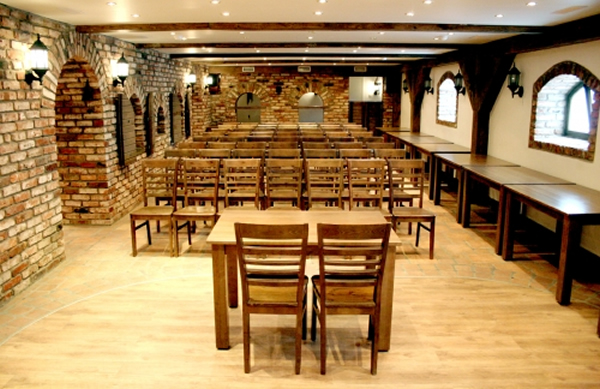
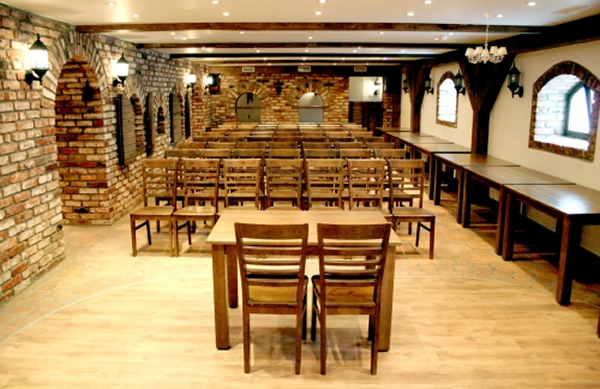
+ chandelier (486, 38)
